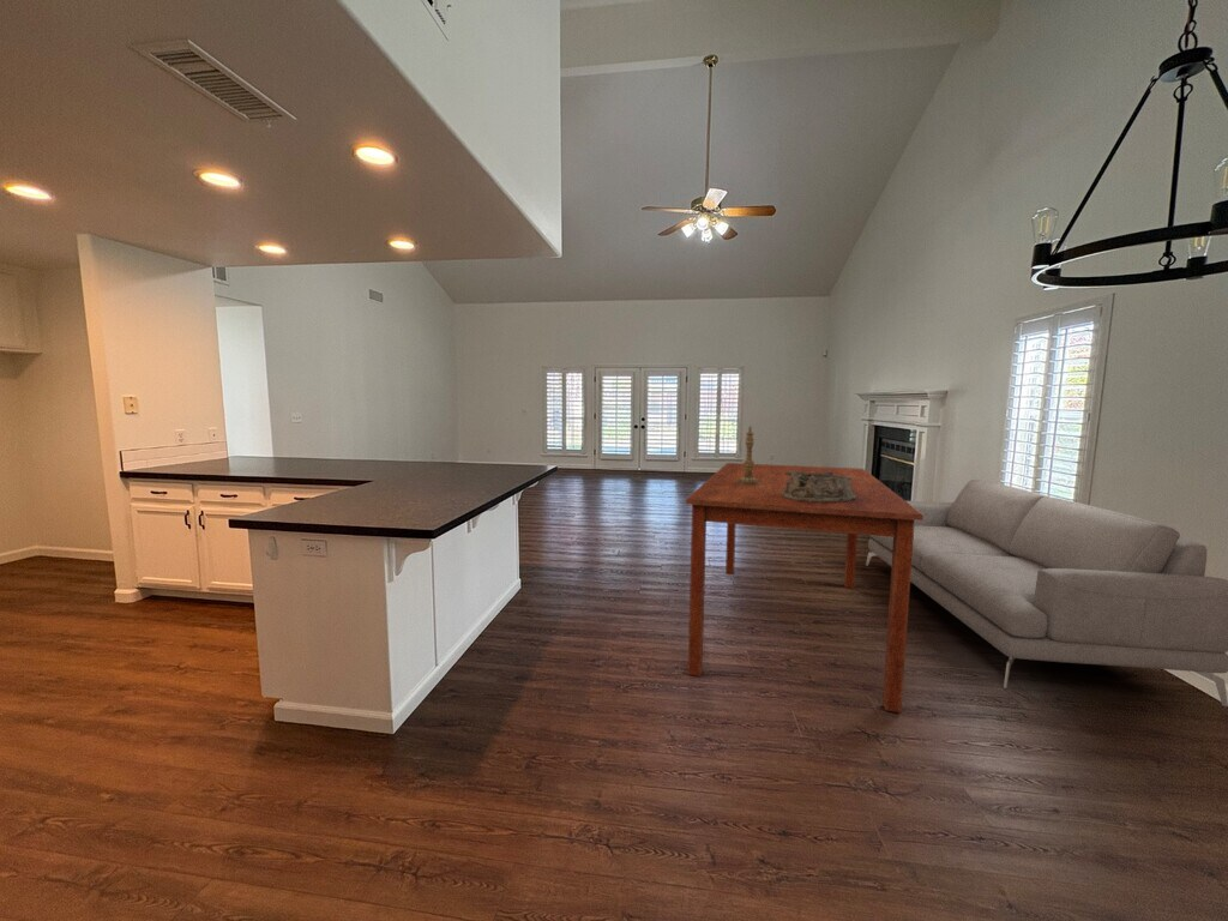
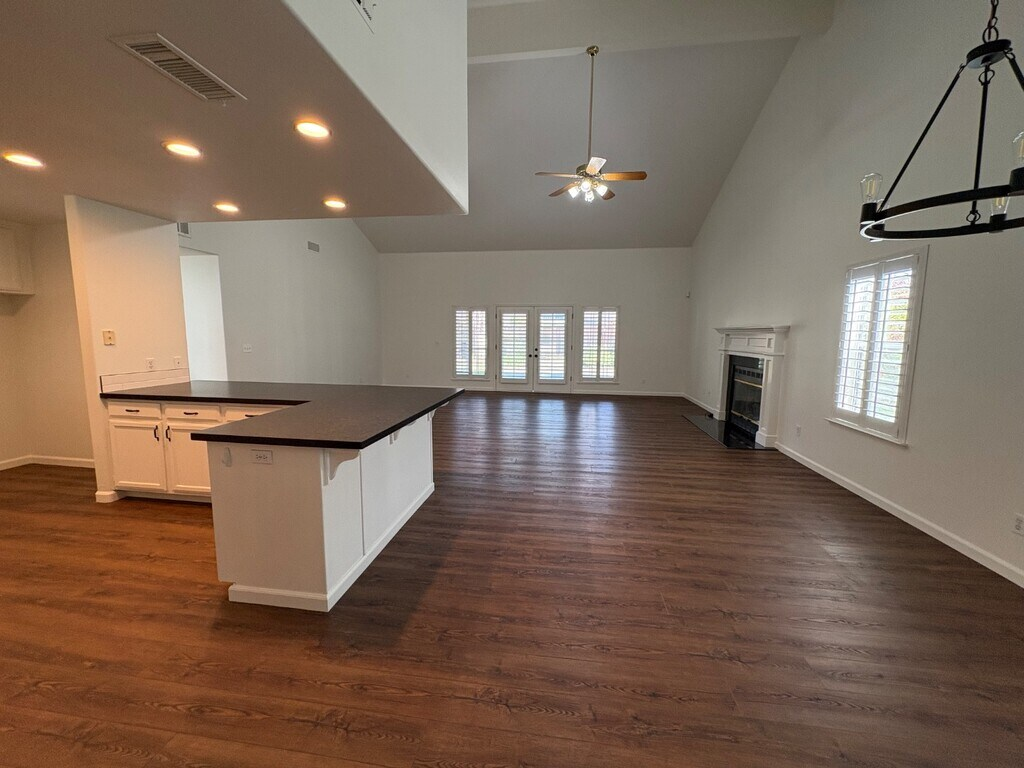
- candlestick (748, 453)
- dining table (790, 528)
- sofa (998, 554)
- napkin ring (817, 484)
